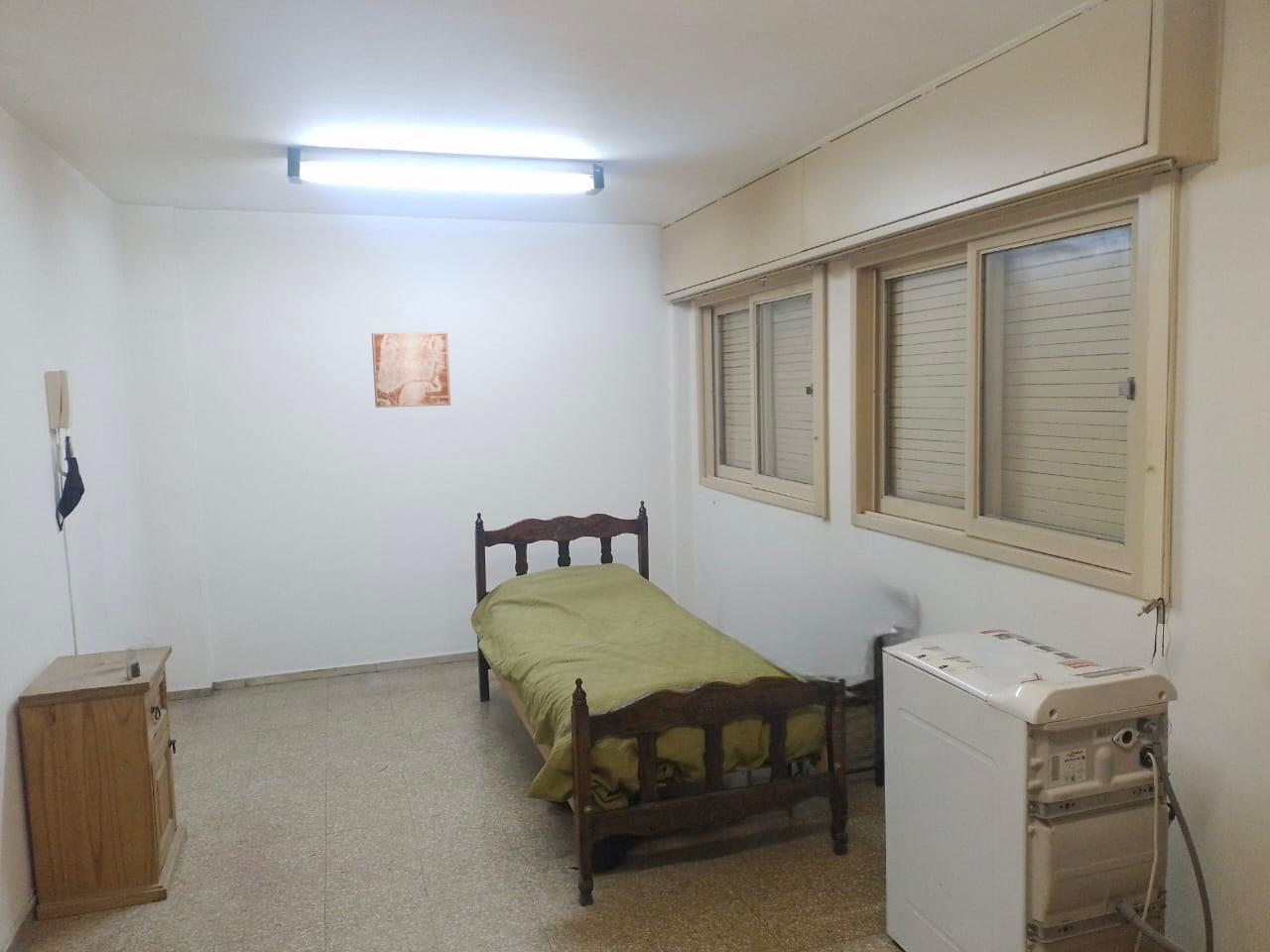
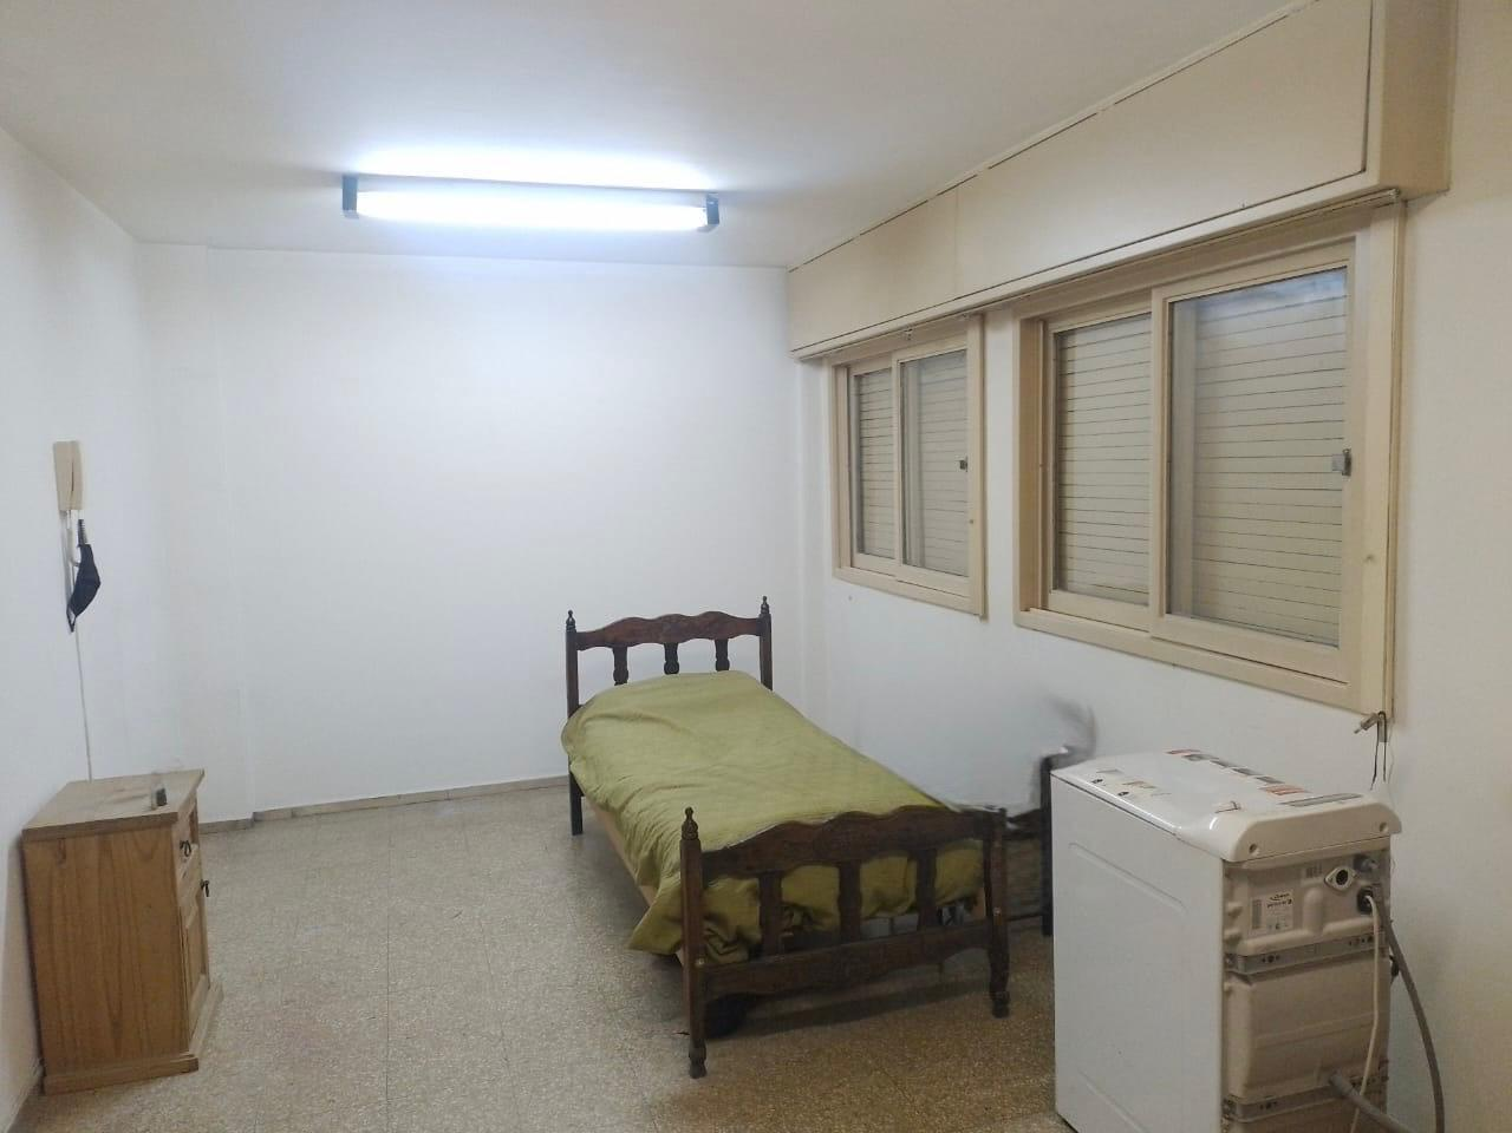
- wall art (411, 369)
